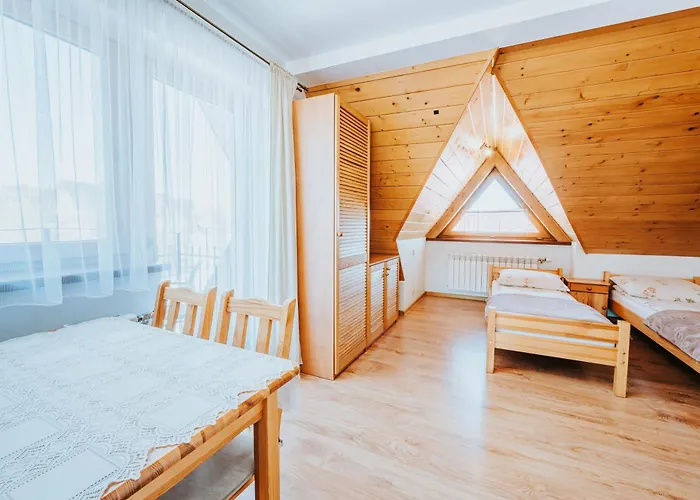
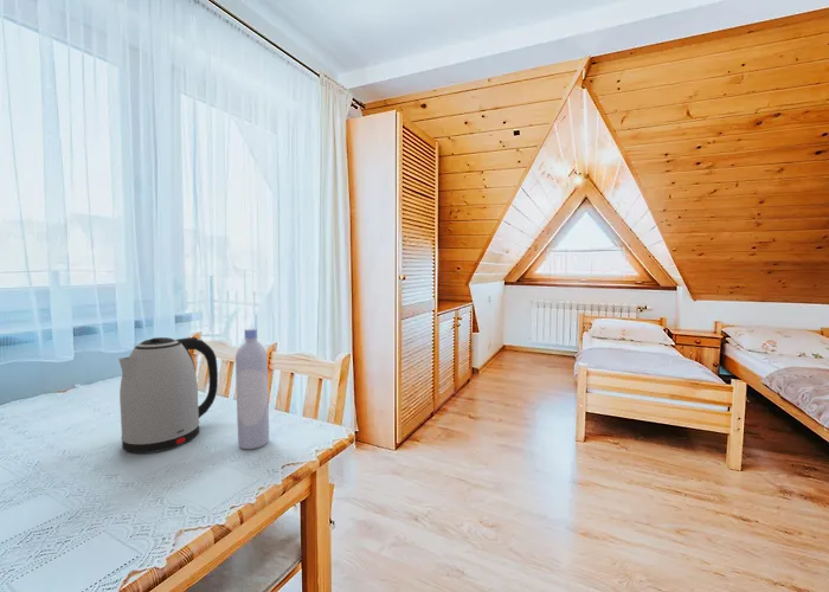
+ kettle (173, 385)
+ bottle (252, 386)
